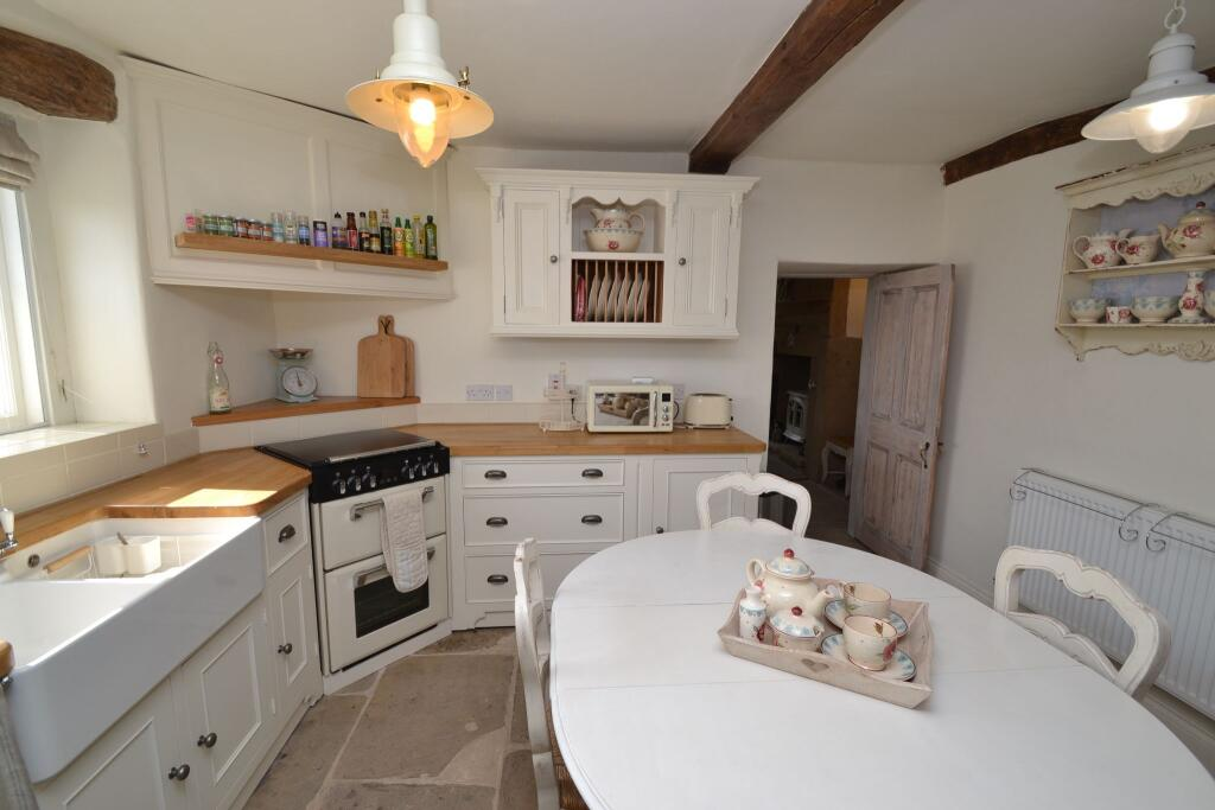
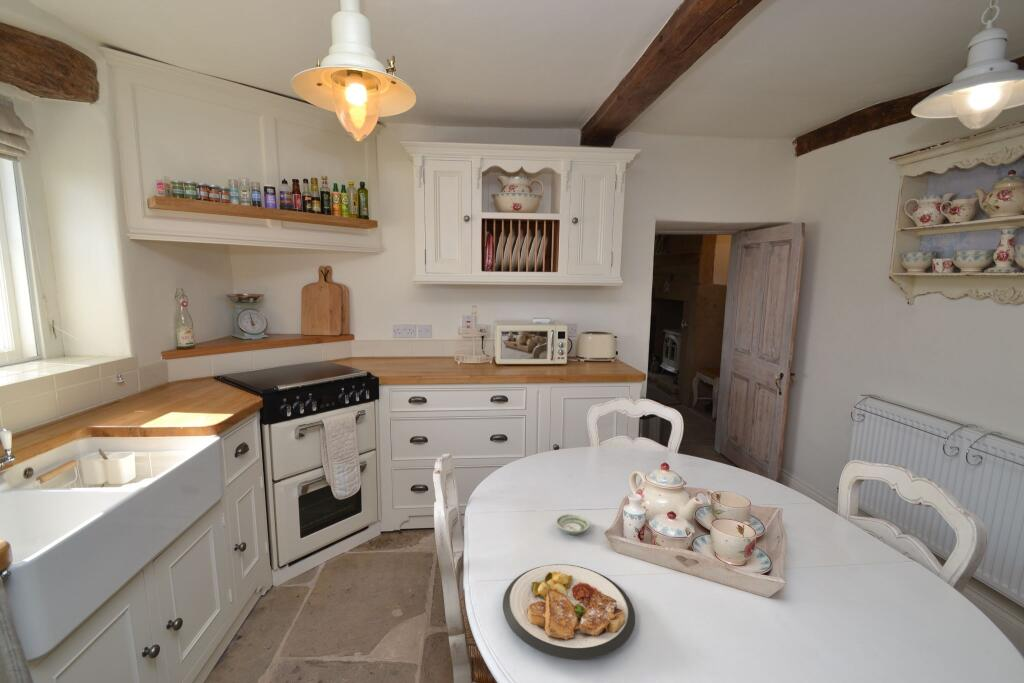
+ saucer (572, 526)
+ plate (567, 601)
